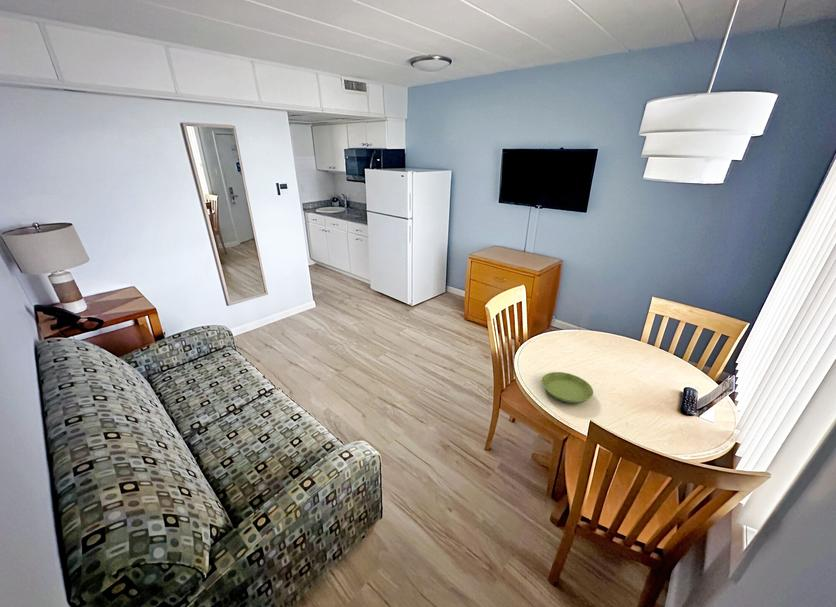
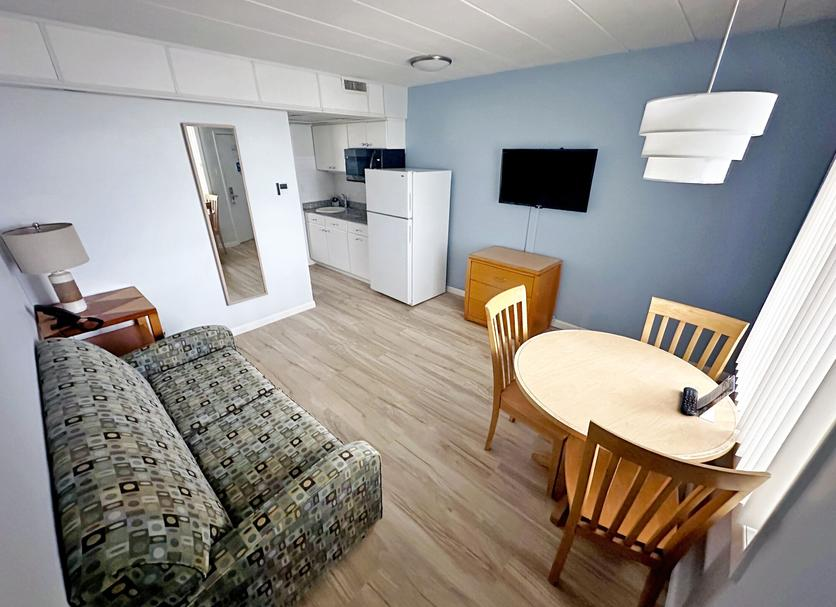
- saucer (566, 388)
